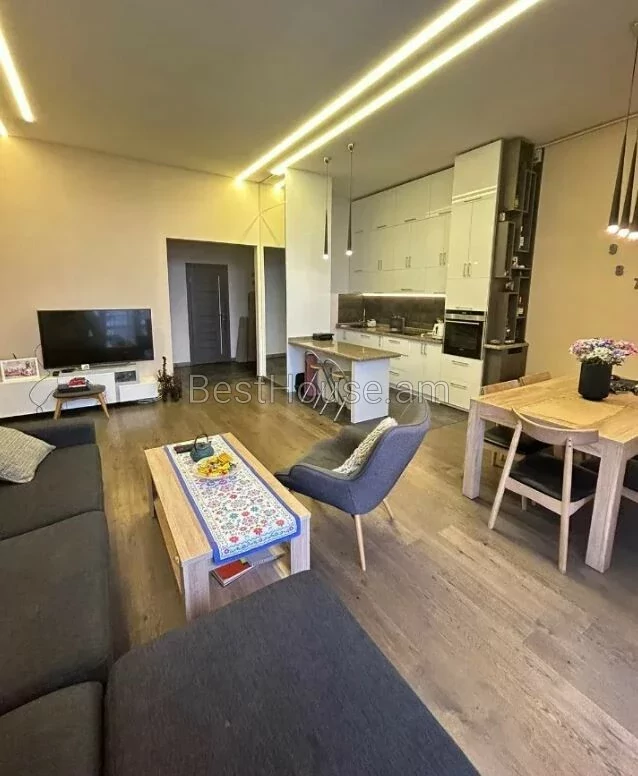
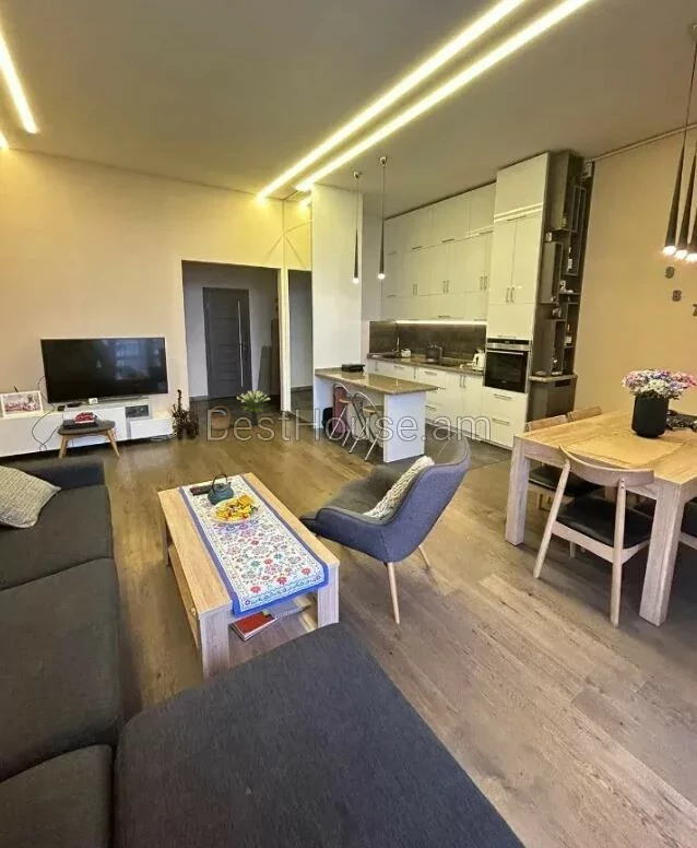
+ potted plant (255, 407)
+ basket (220, 417)
